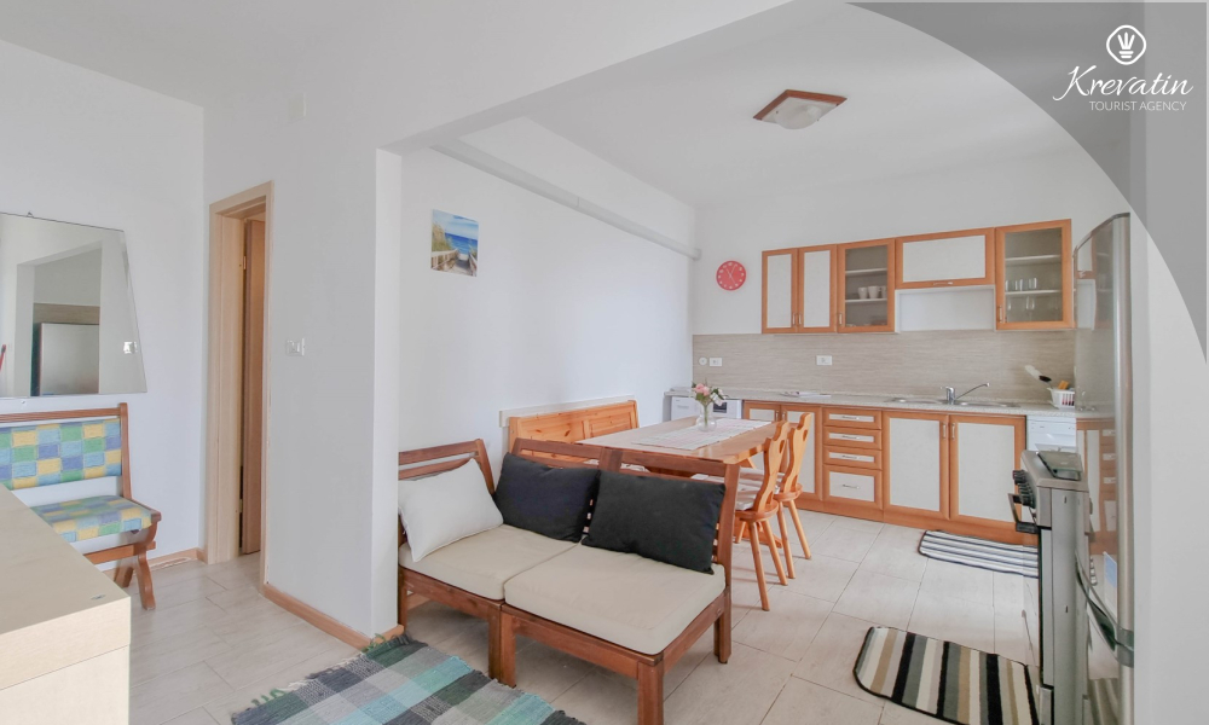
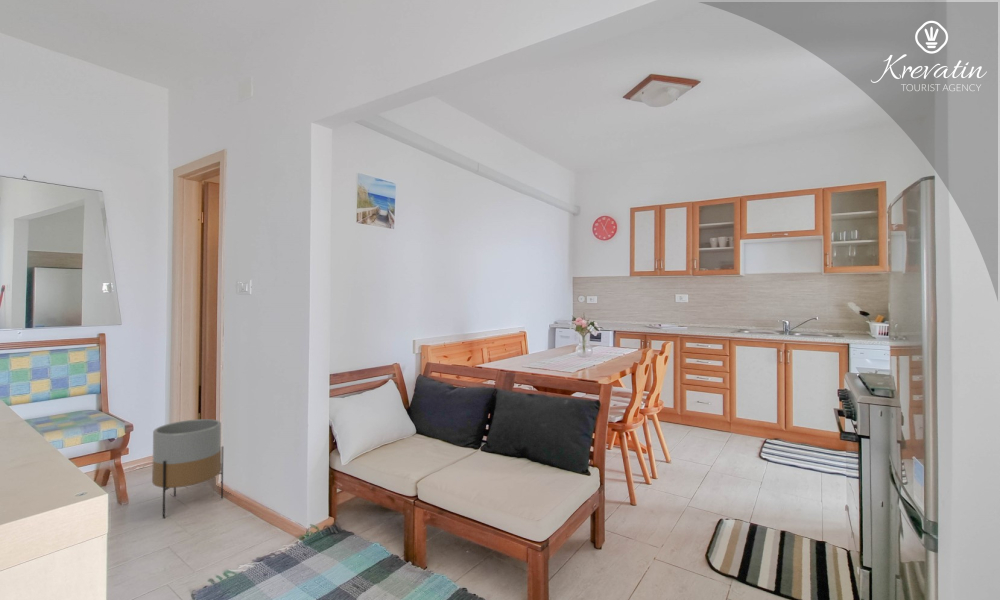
+ planter (187, 464)
